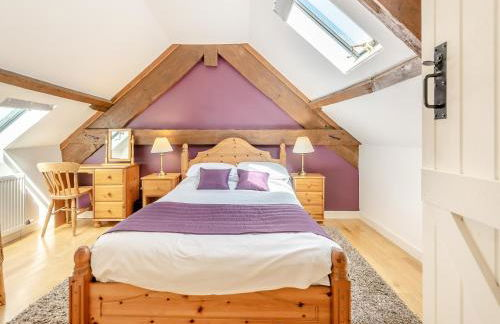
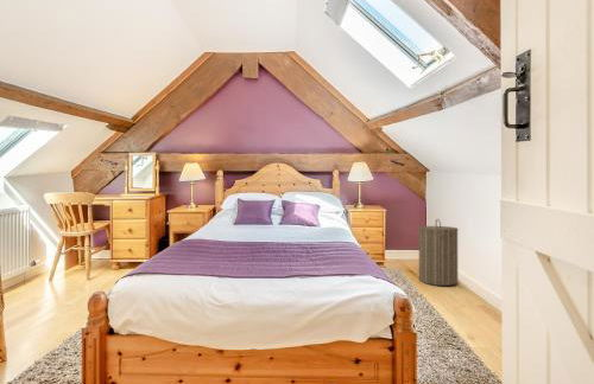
+ laundry hamper (437, 250)
